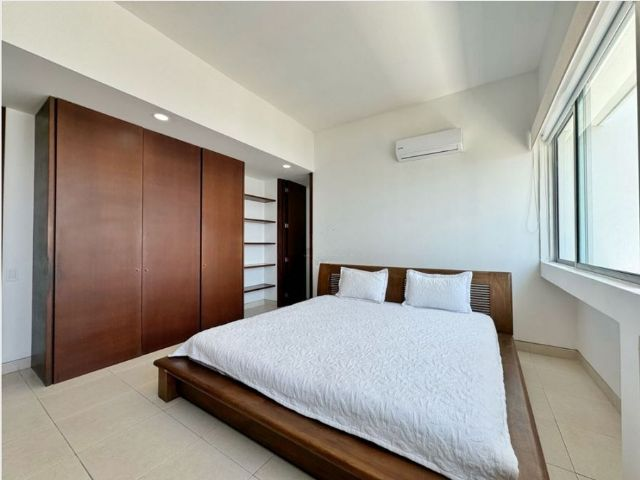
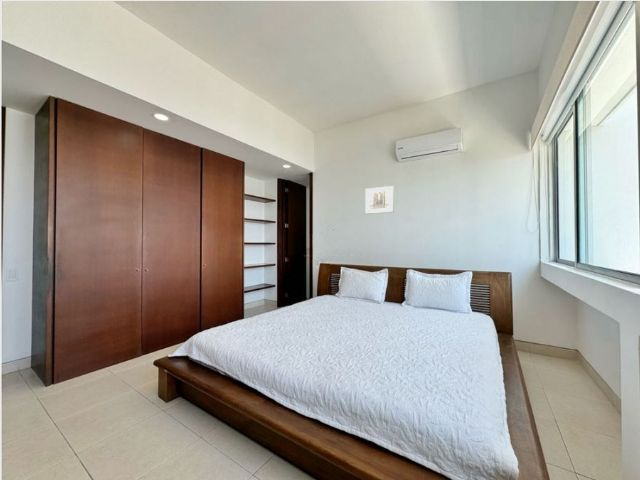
+ wall art (379, 200)
